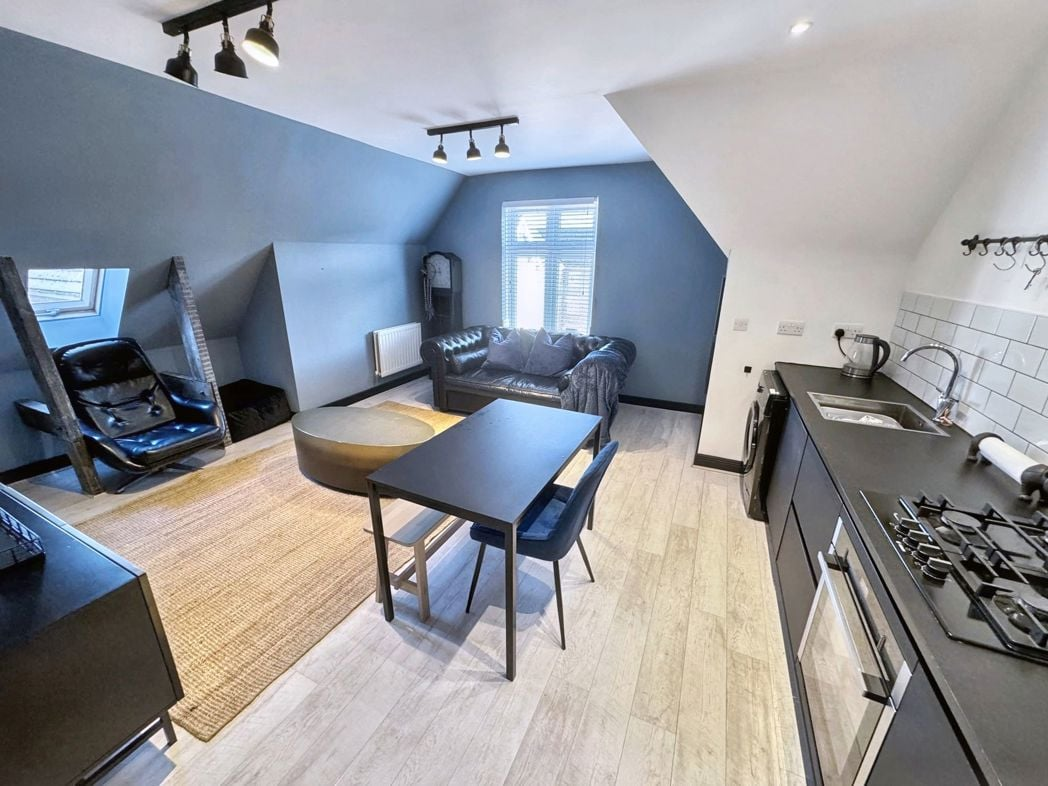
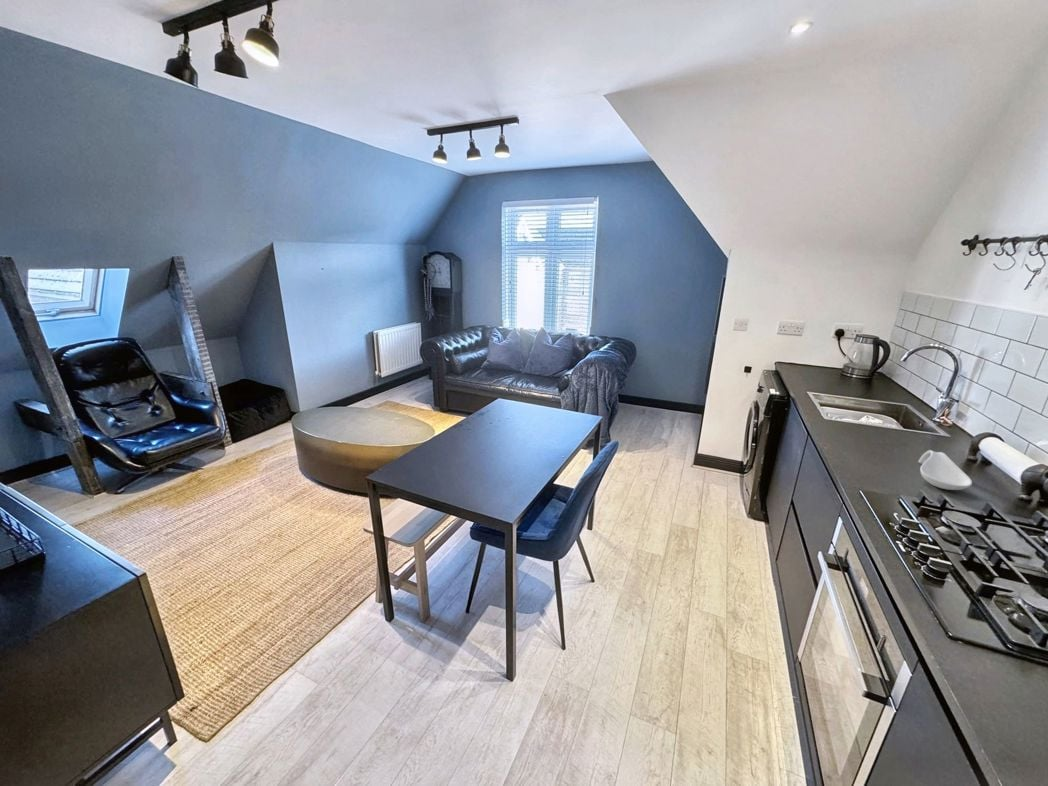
+ spoon rest (939, 468)
